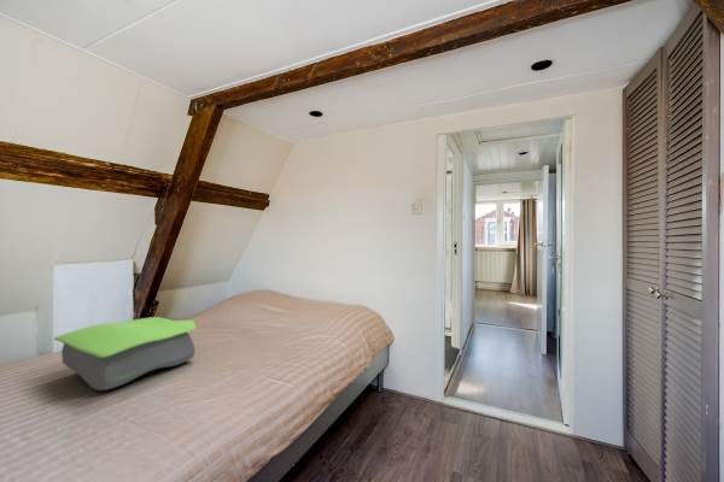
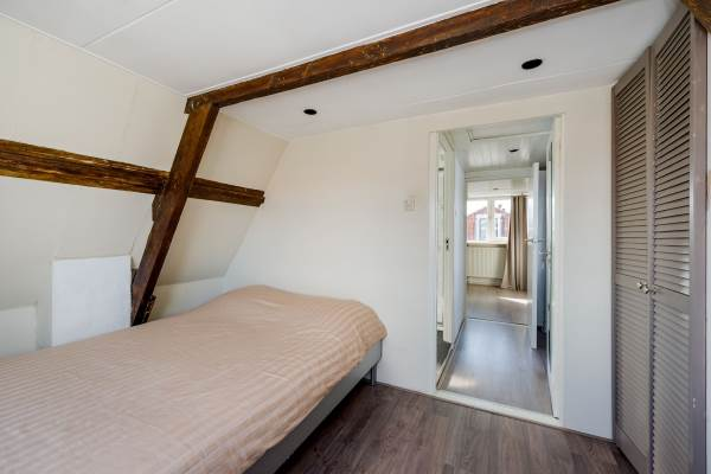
- cushion (136, 343)
